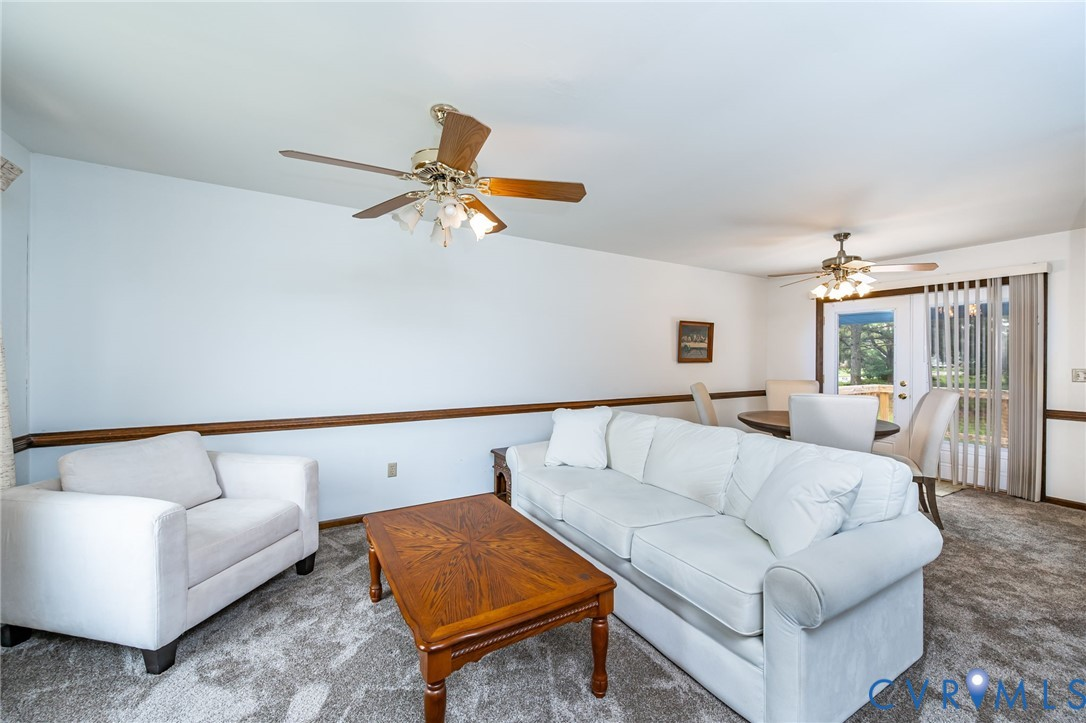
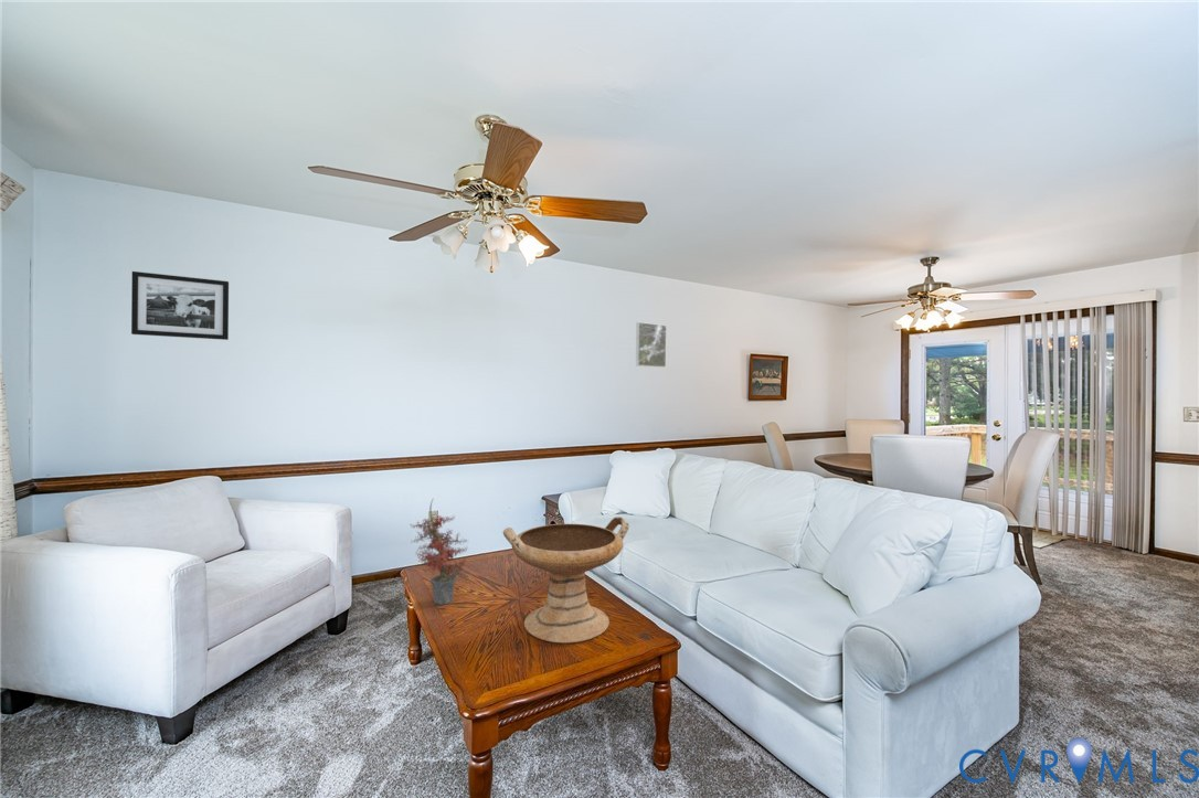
+ decorative bowl (567, 572)
+ potted plant (441, 549)
+ picture frame (182, 307)
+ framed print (651, 344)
